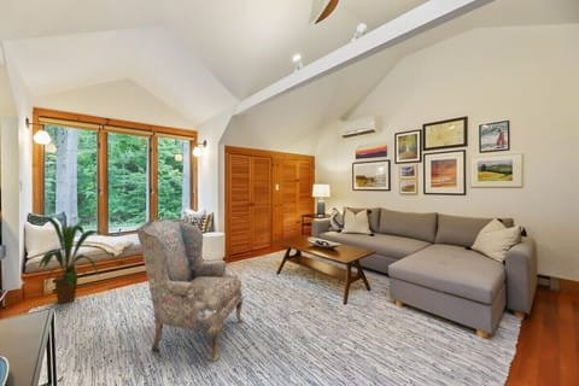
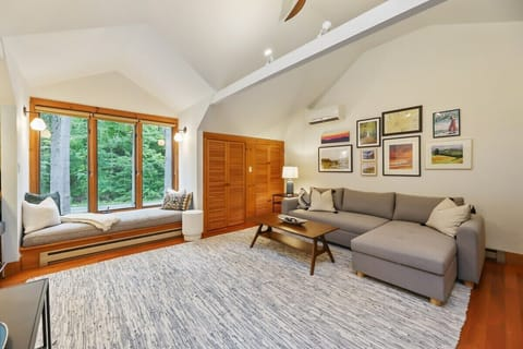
- house plant (75, 255)
- armchair (194, 276)
